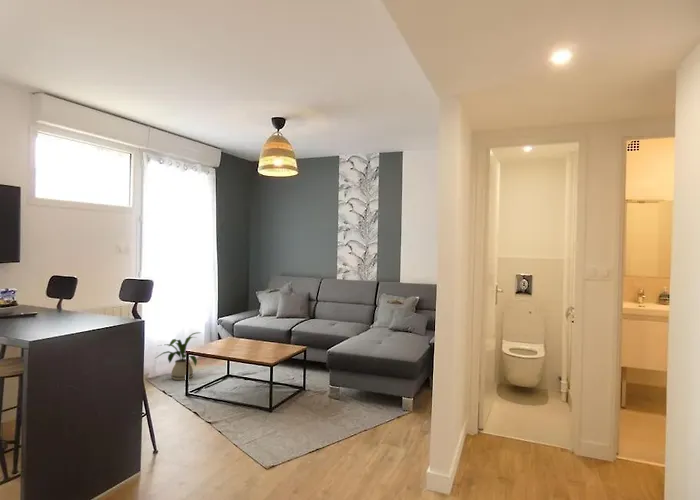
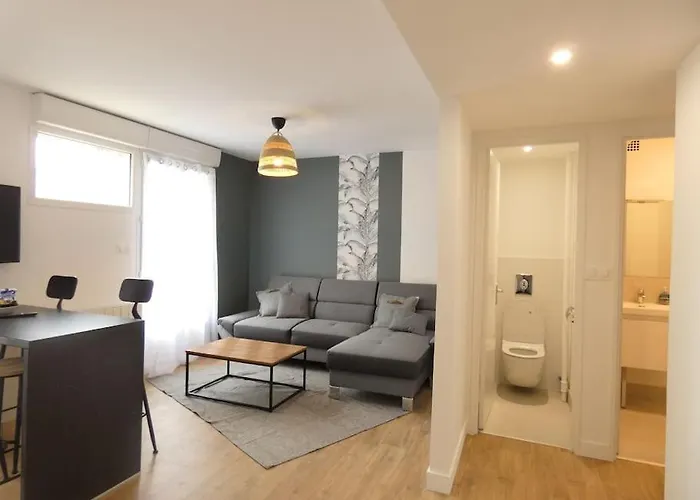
- house plant (180, 354)
